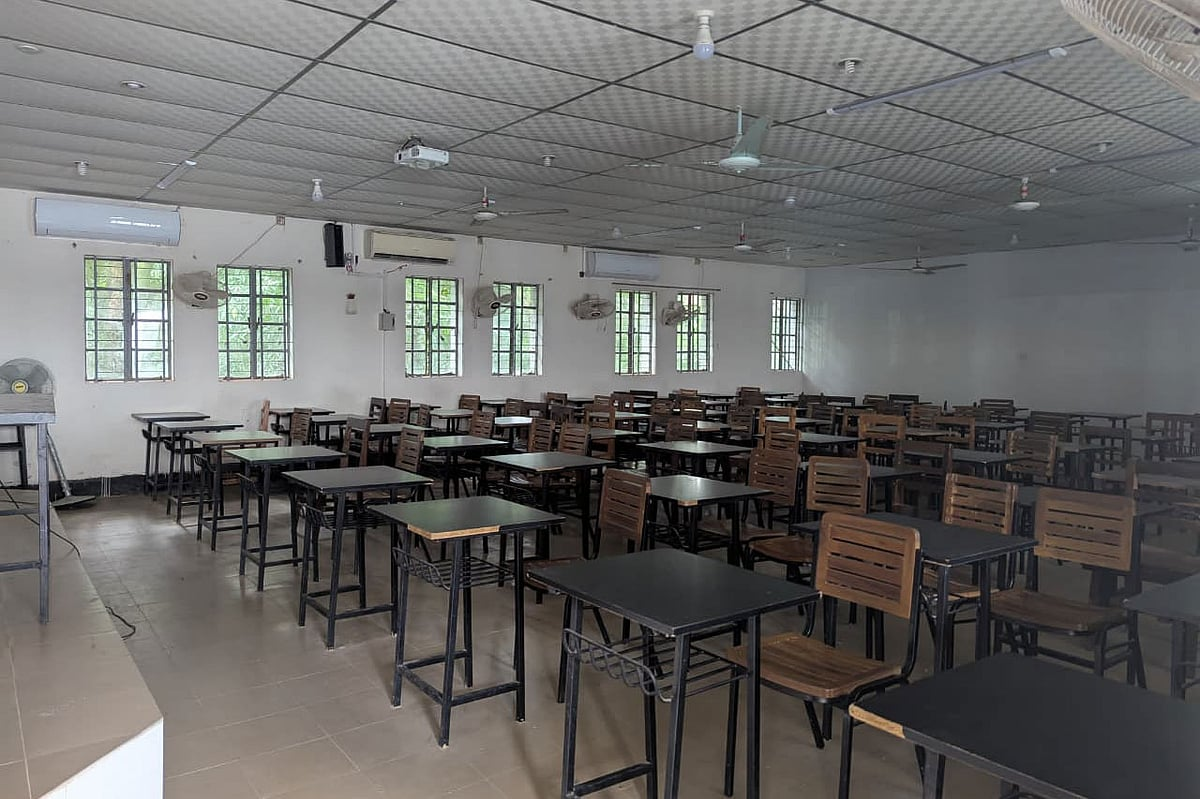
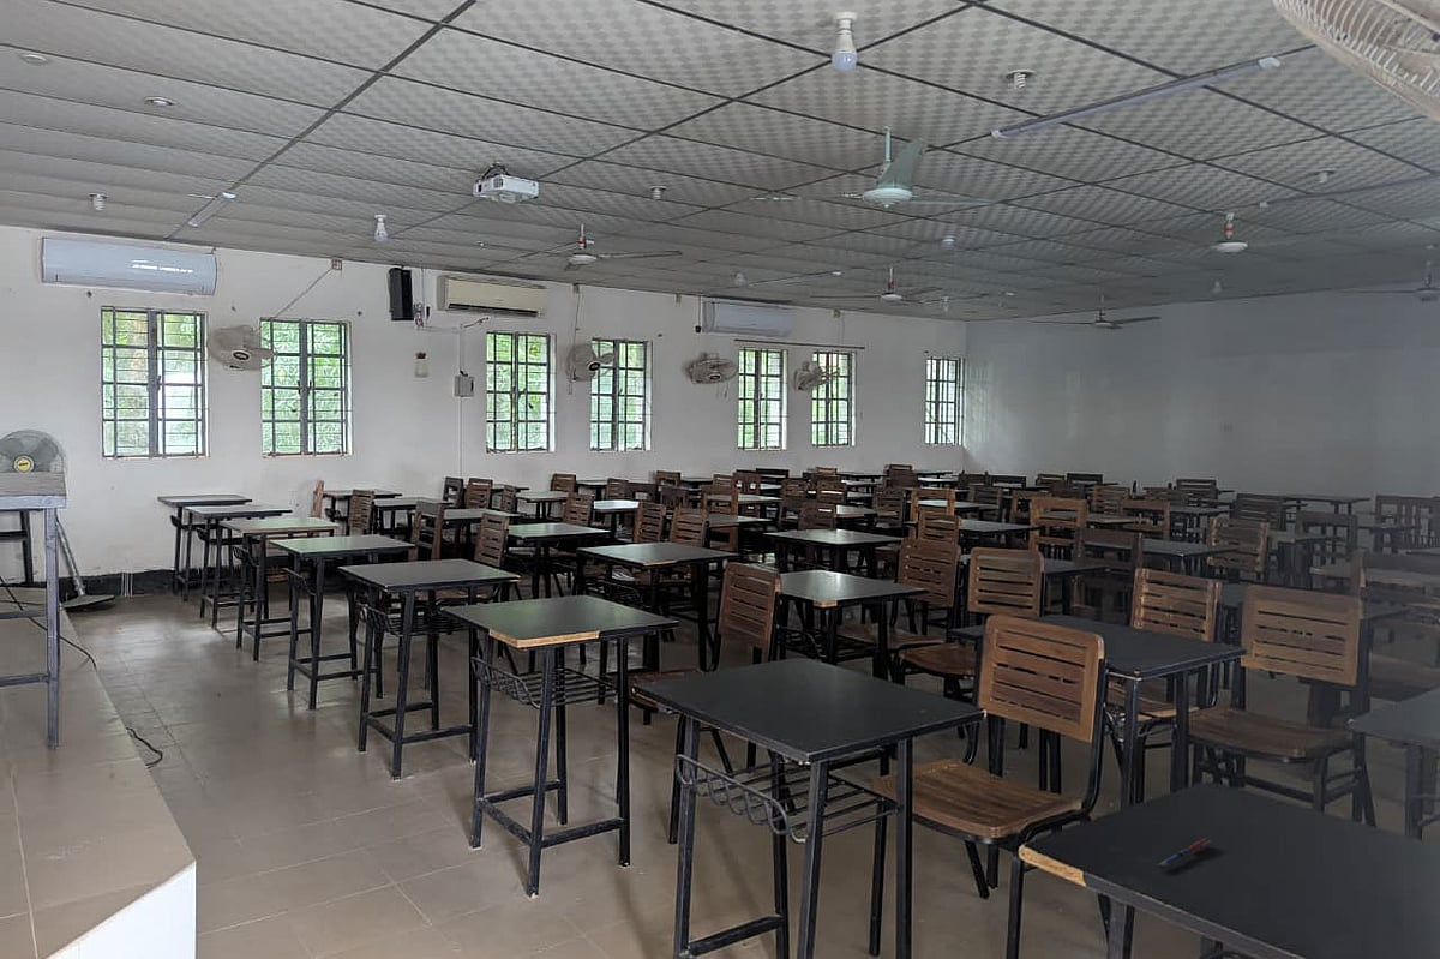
+ pen (1184, 851)
